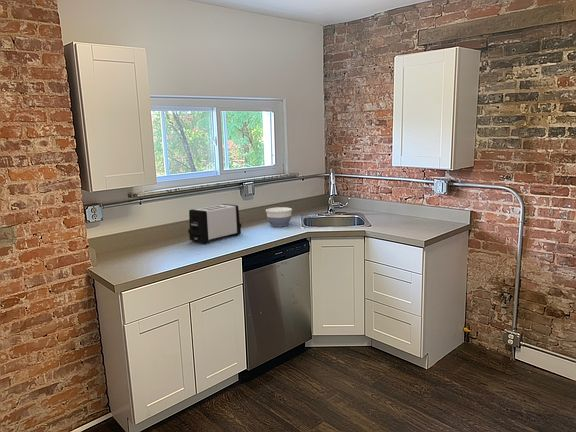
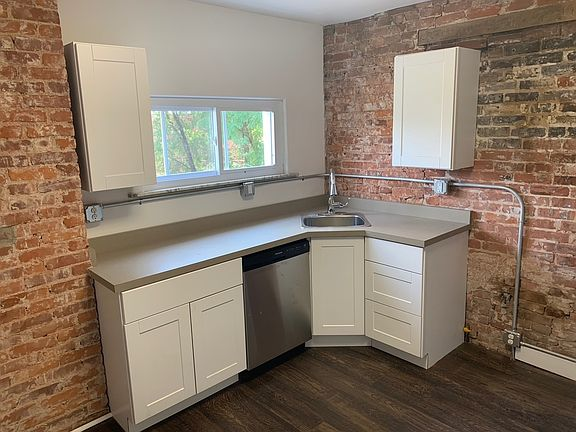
- toaster (214, 223)
- bowl (279, 217)
